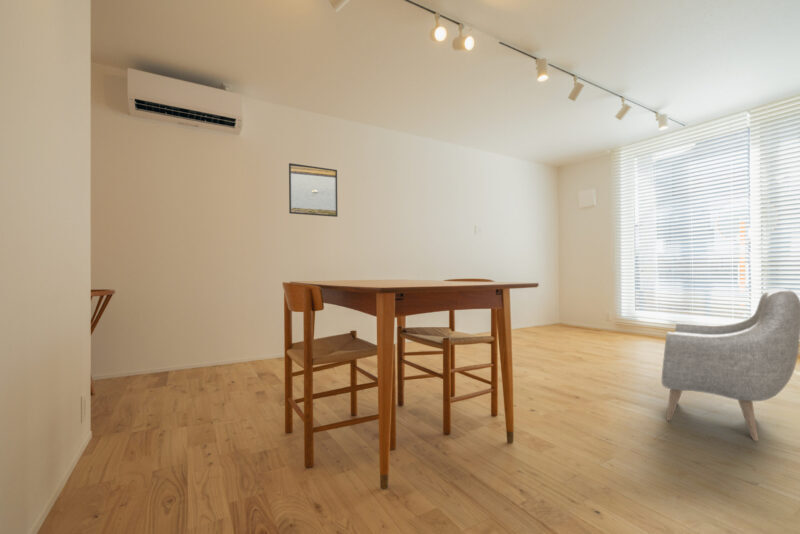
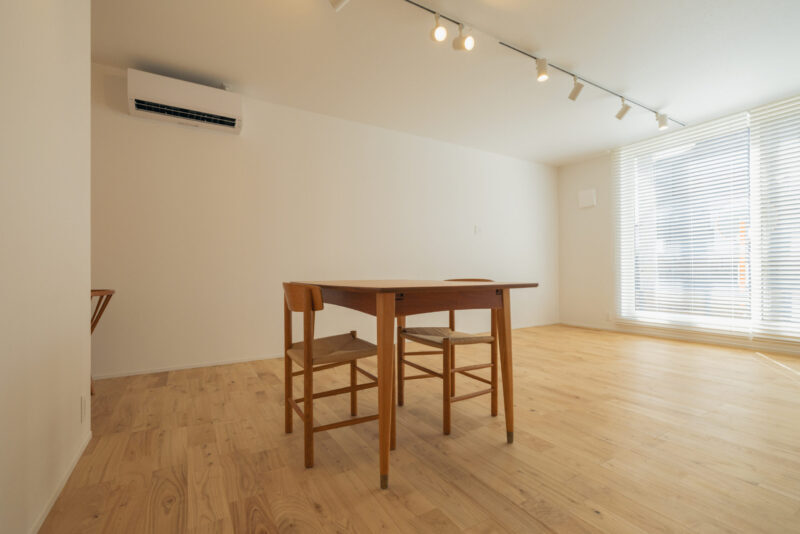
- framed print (314, 190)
- armchair (710, 353)
